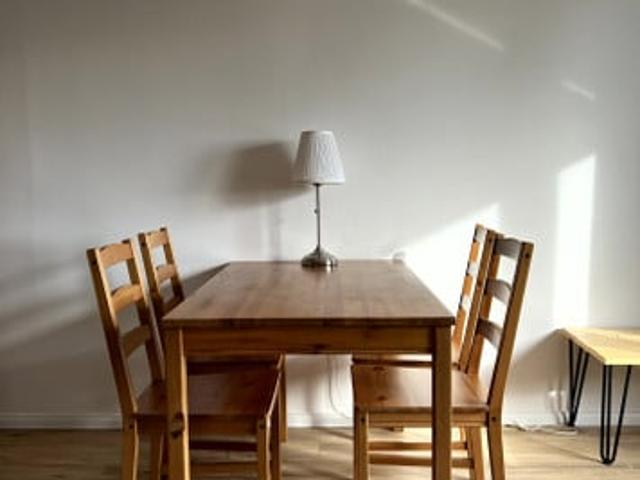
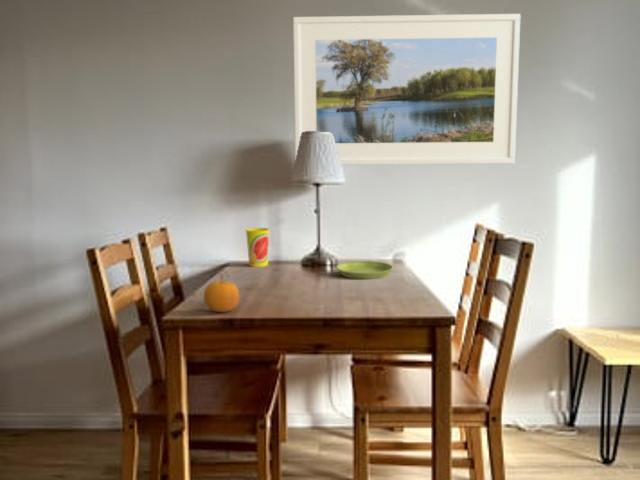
+ fruit (221, 292)
+ saucer (364, 270)
+ cup (258, 247)
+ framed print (405, 91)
